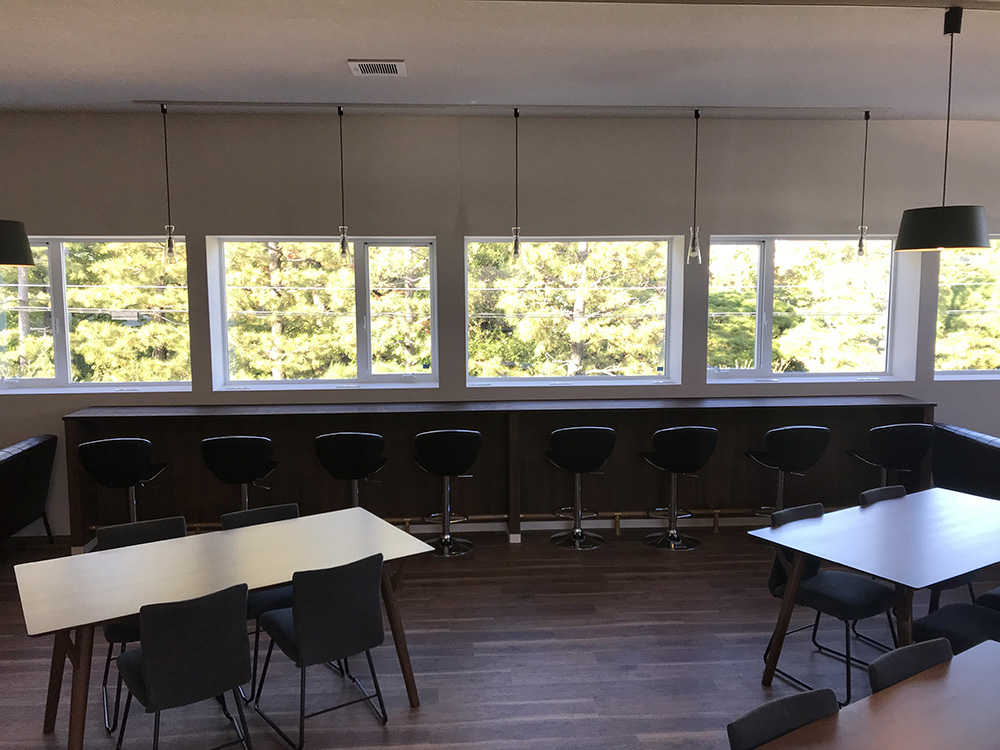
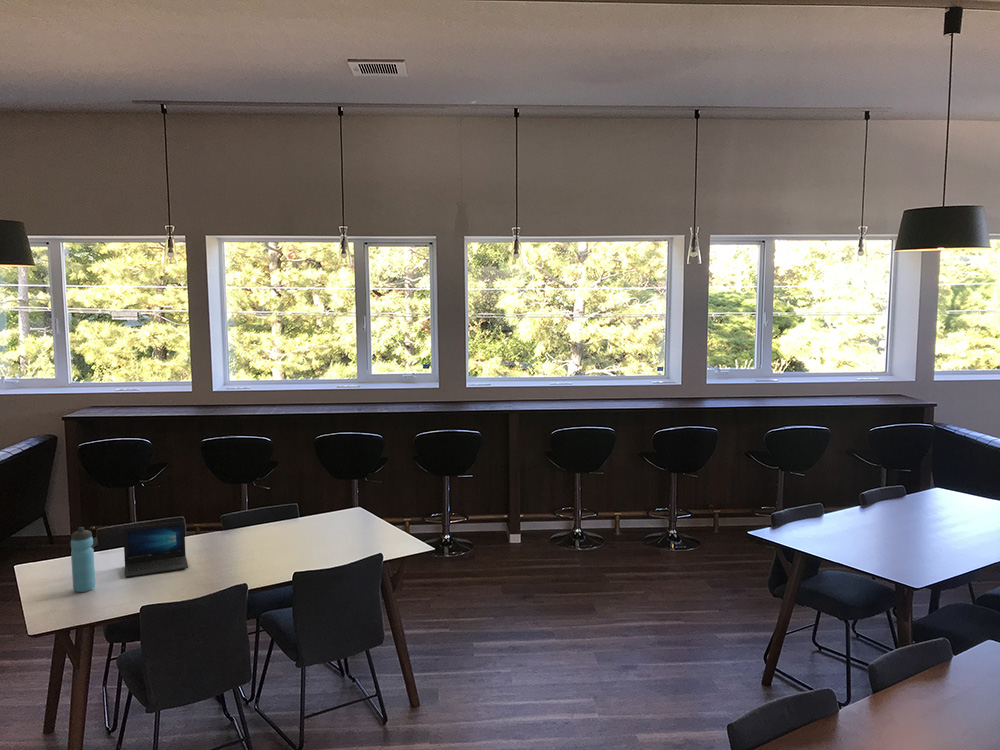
+ laptop (155, 548)
+ water bottle (82, 558)
